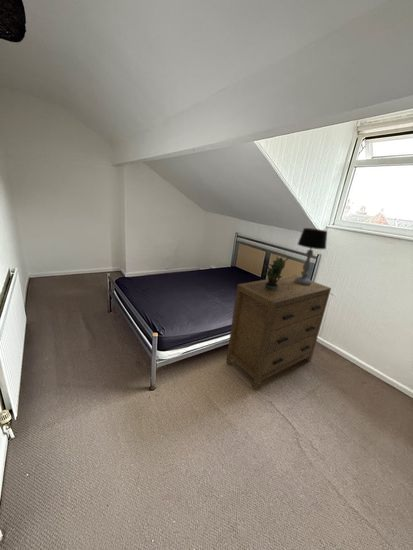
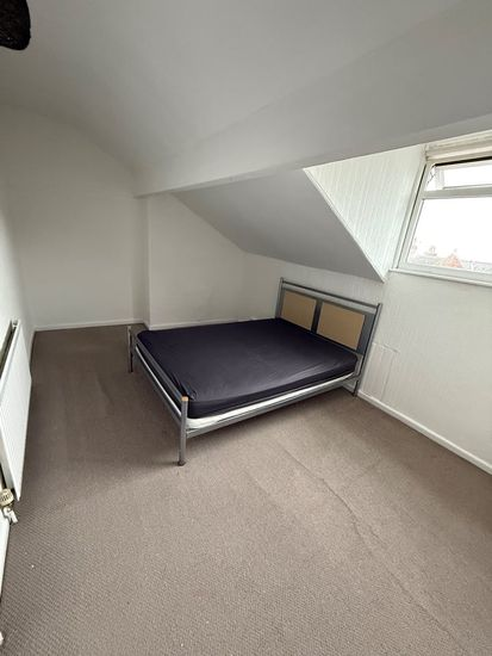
- dresser (278, 326)
- table lamp (308, 257)
- potted plant (274, 272)
